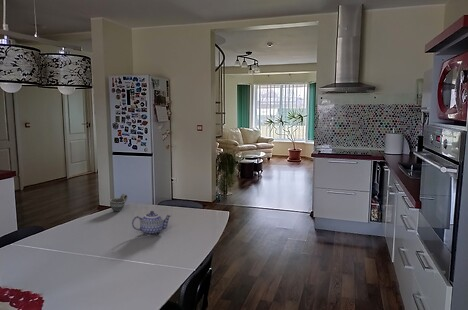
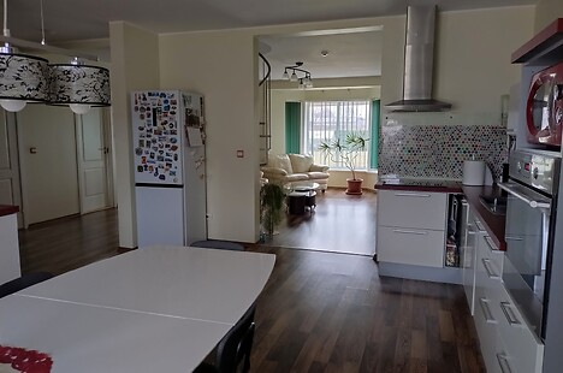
- cup (119, 203)
- teapot (152, 222)
